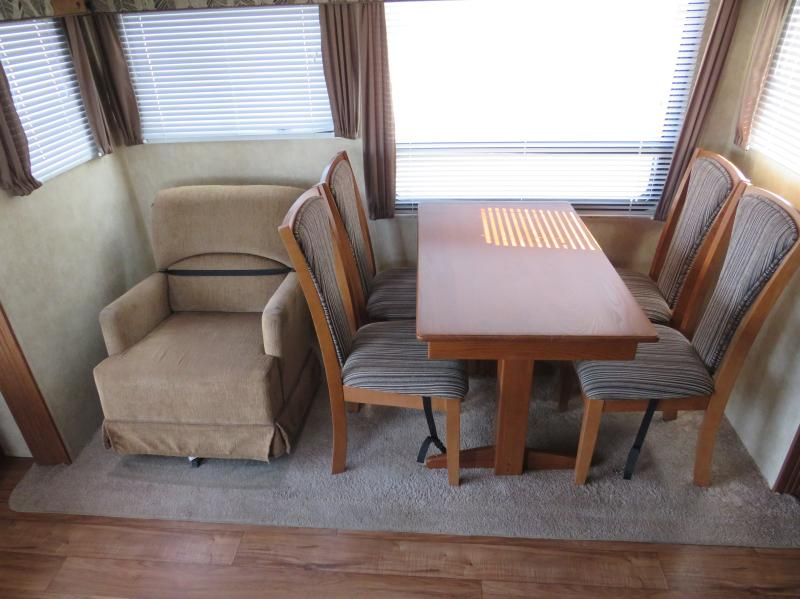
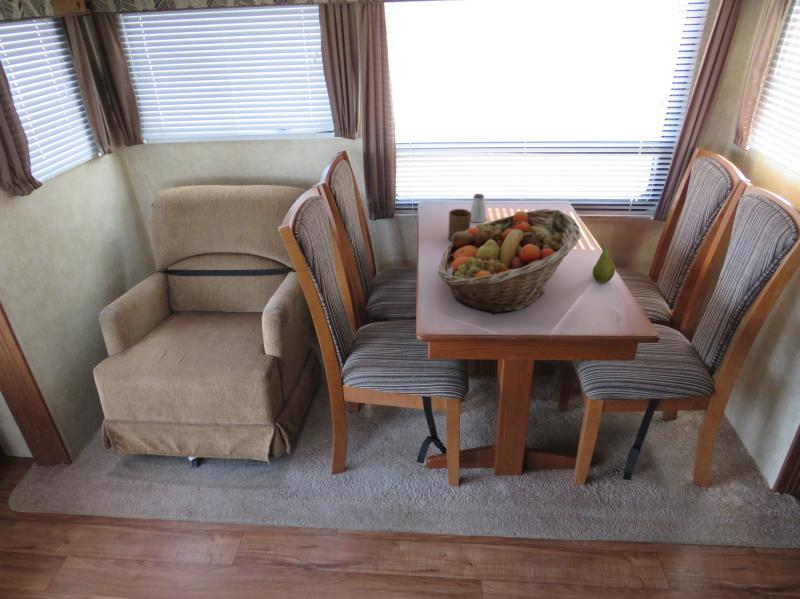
+ saltshaker (478, 207)
+ fruit basket (506, 255)
+ fruit (605, 263)
+ cup (460, 225)
